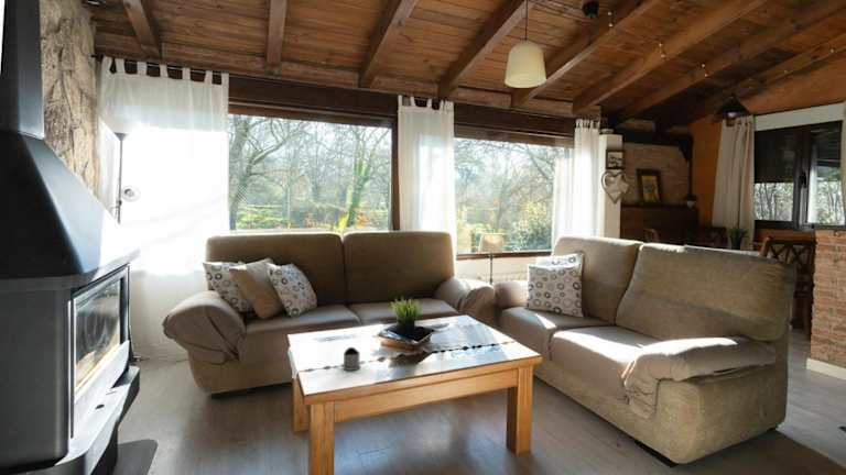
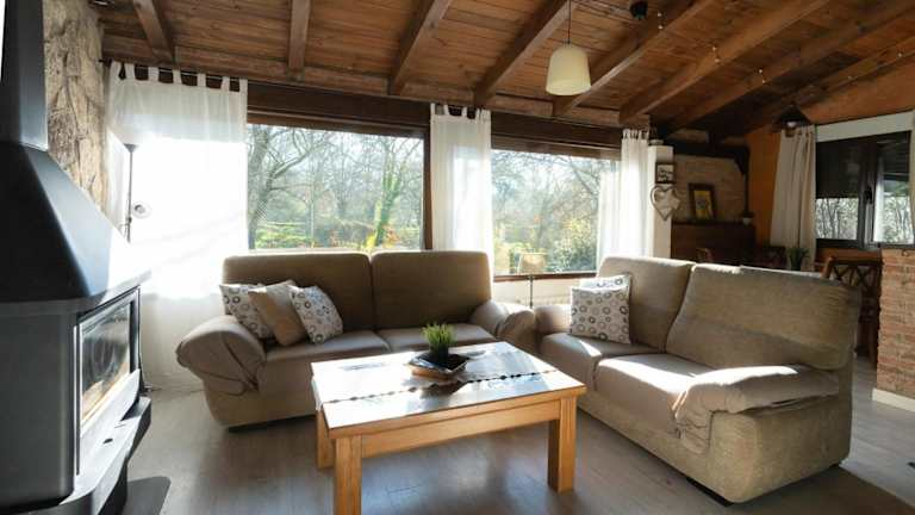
- tea glass holder (351, 358)
